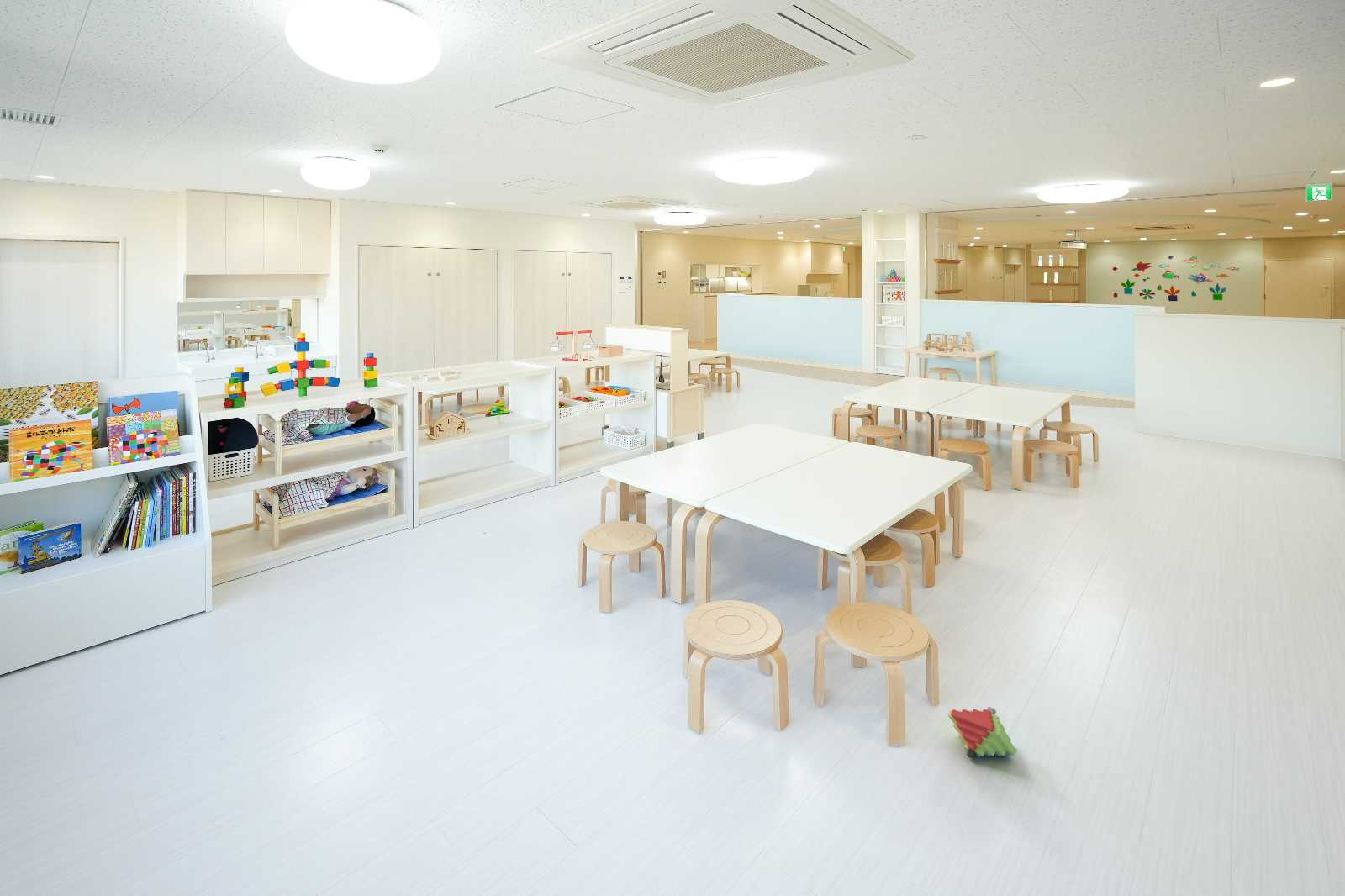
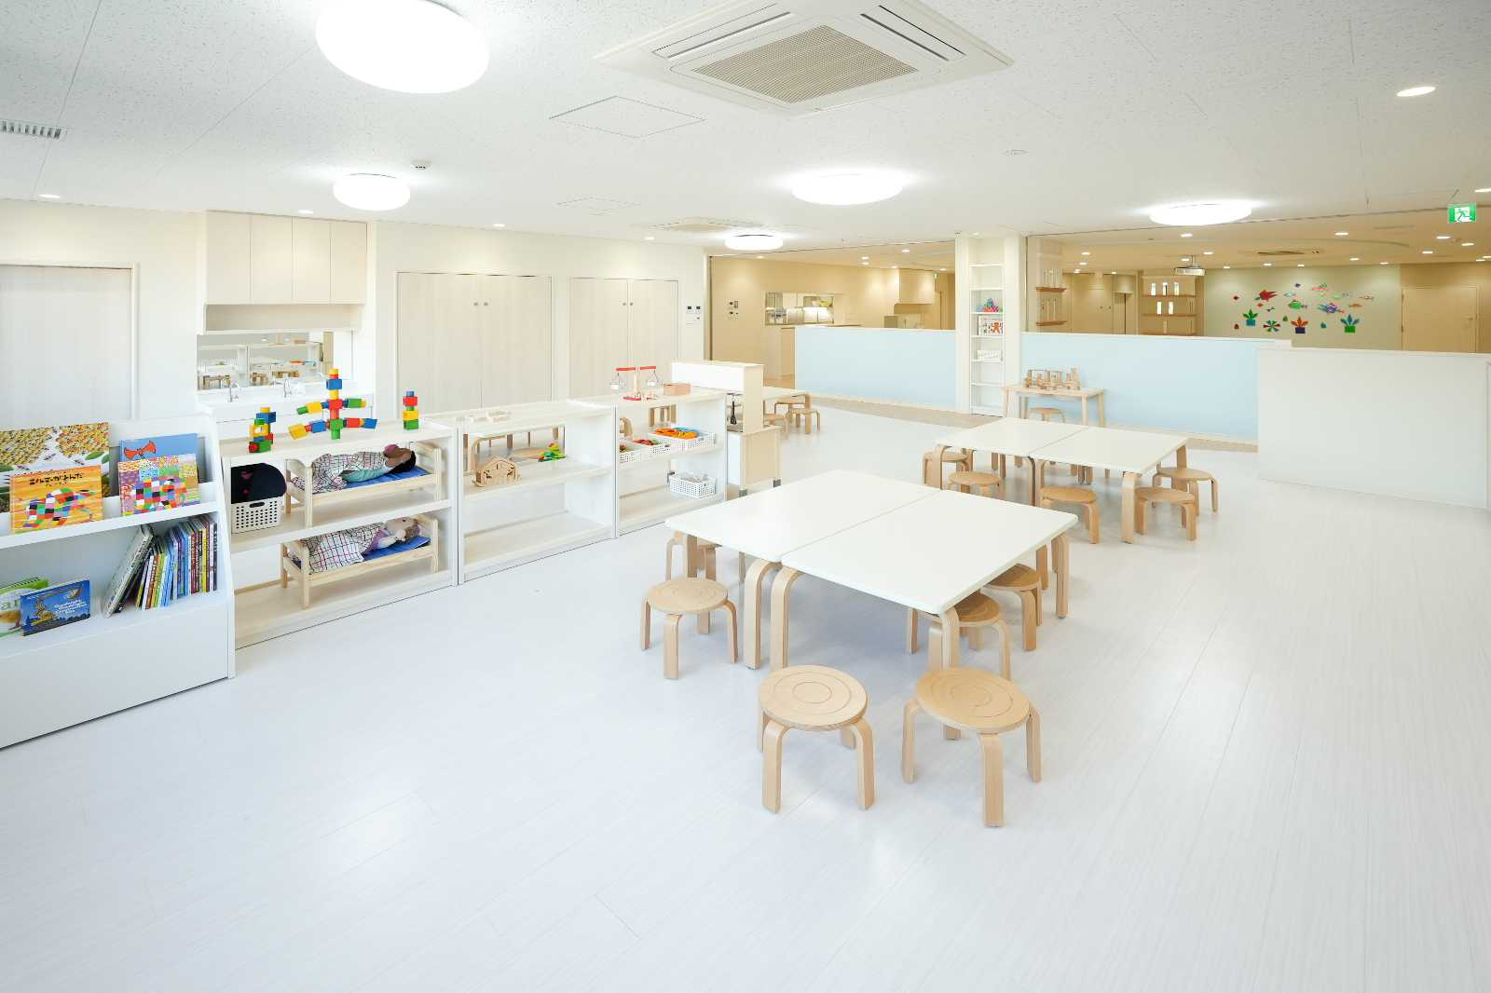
- stacking toy (981, 732)
